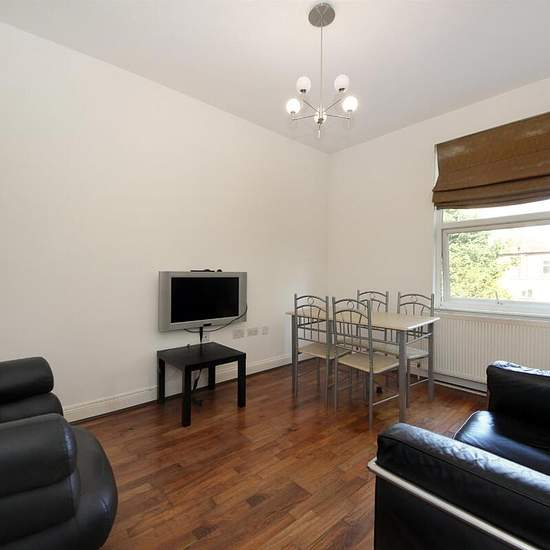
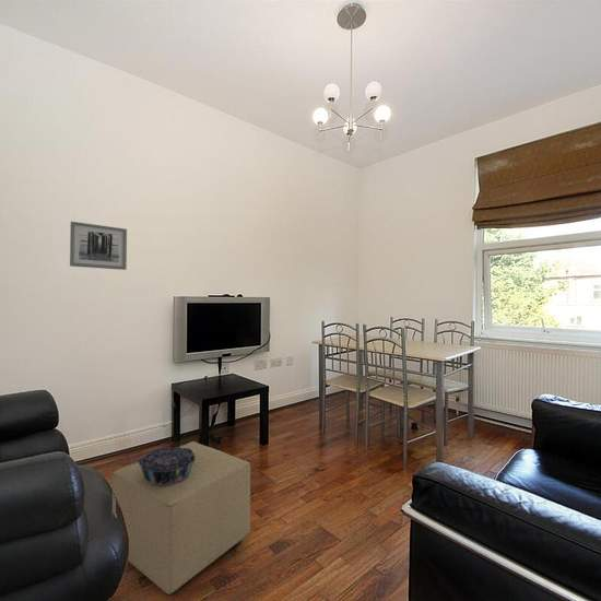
+ decorative bowl (167, 466)
+ ottoman (182, 506)
+ wall art (99, 246)
